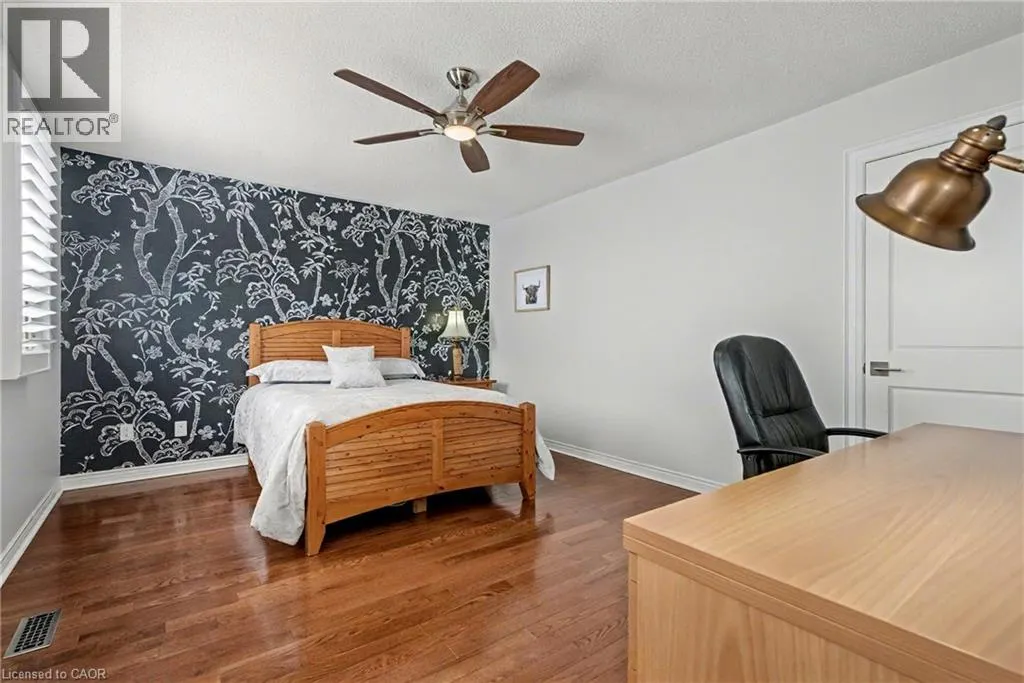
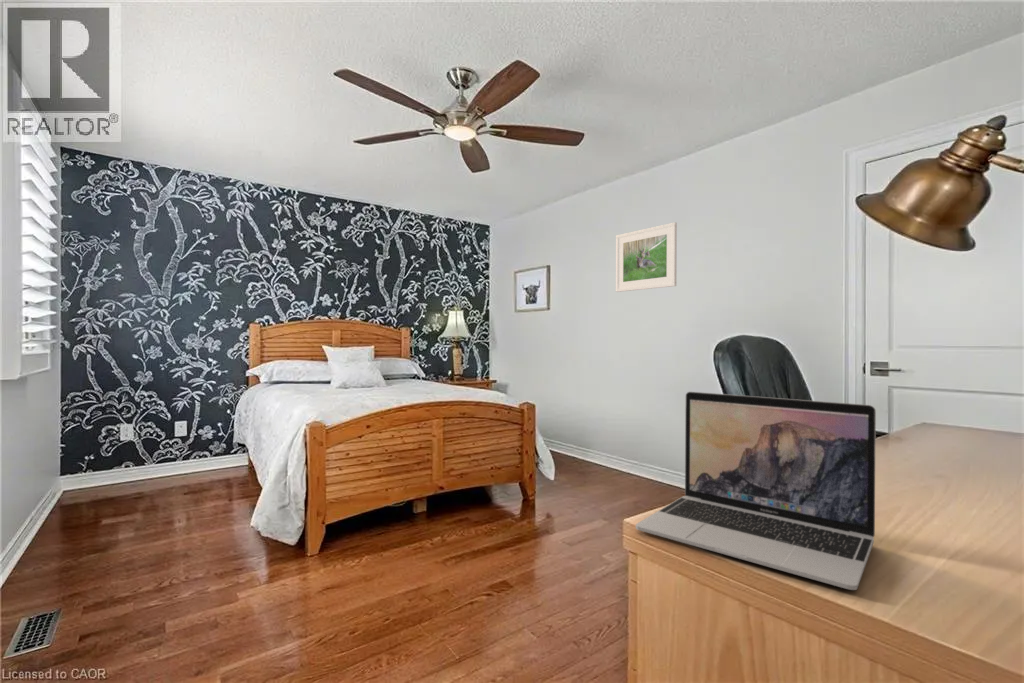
+ laptop (751, 470)
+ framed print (644, 259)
